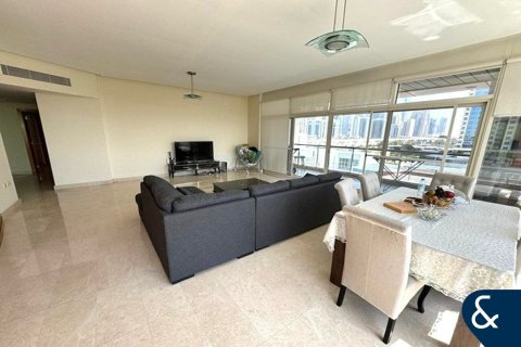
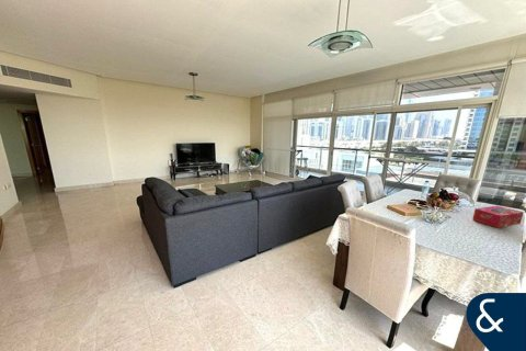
+ tissue box (496, 216)
